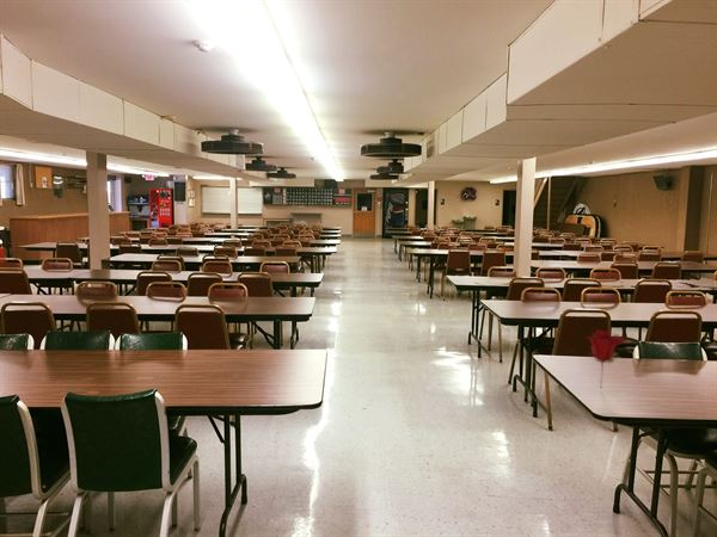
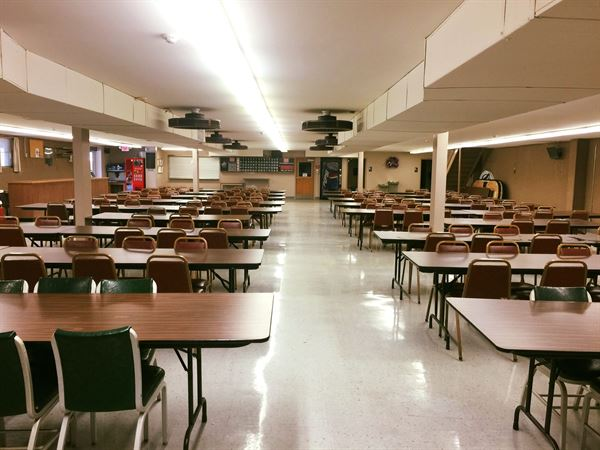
- flower (603, 359)
